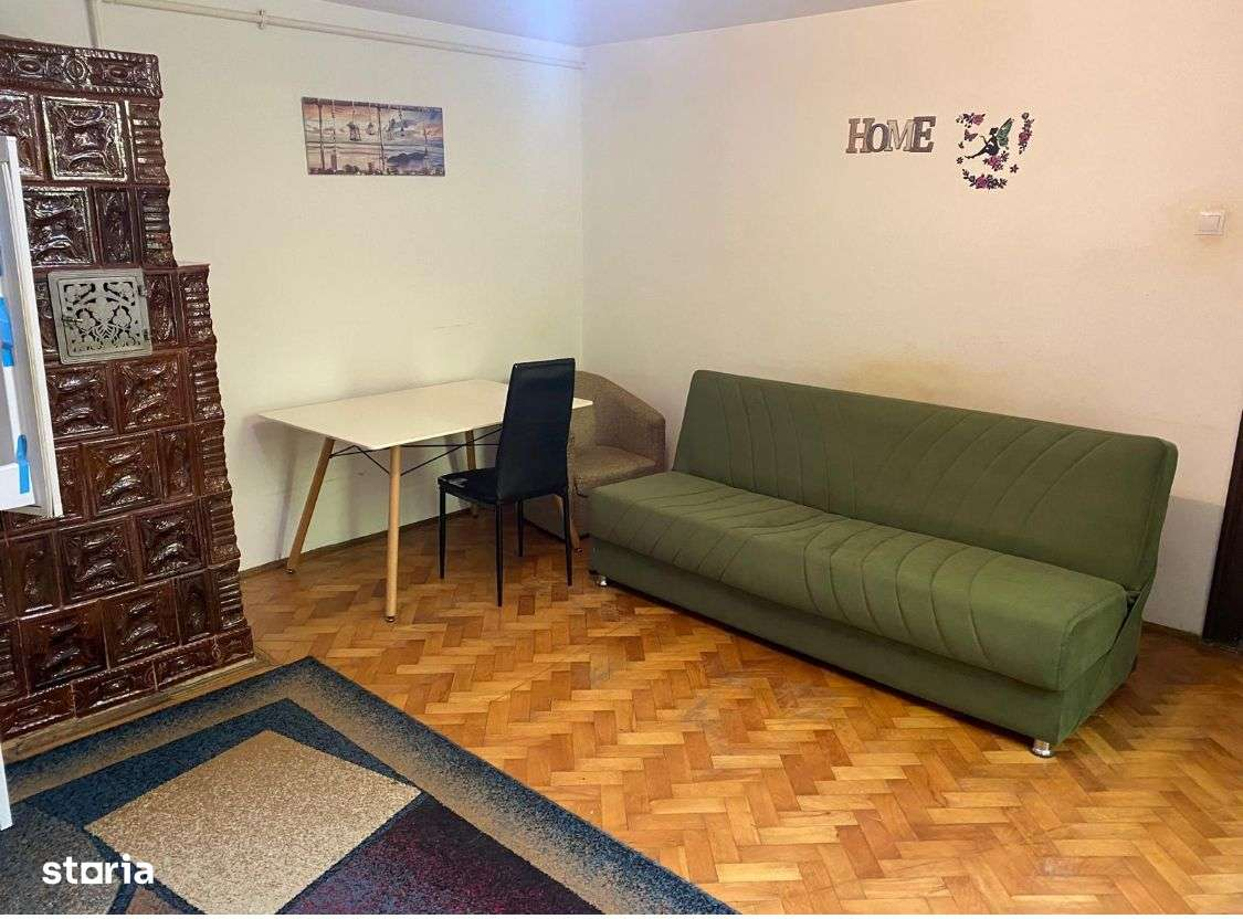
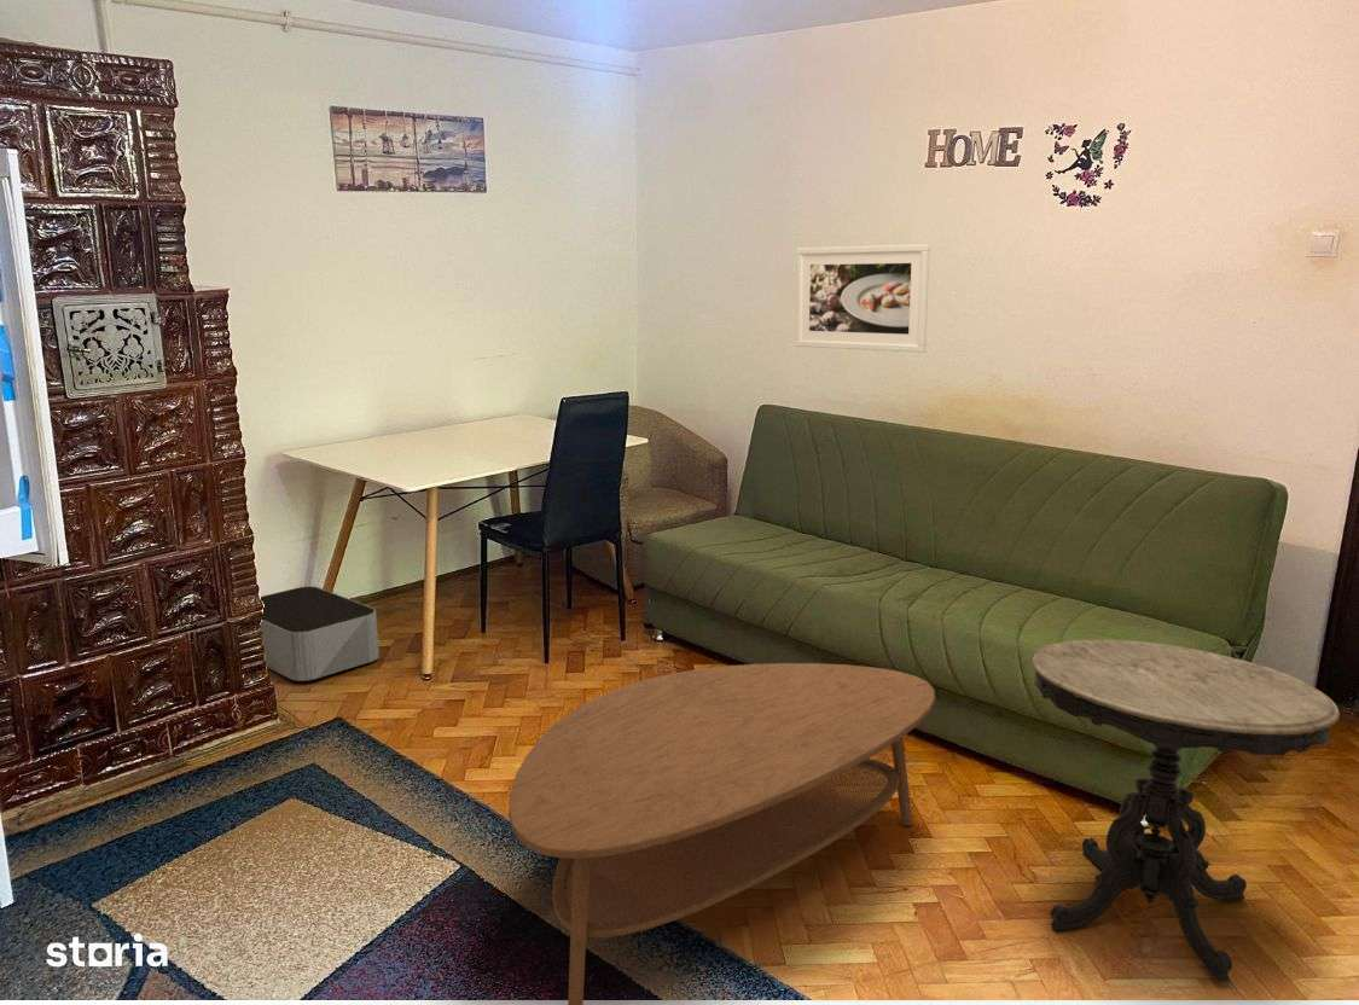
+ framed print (858, 298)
+ side table (1165, 798)
+ storage bin (306, 631)
+ coffee table (714, 800)
